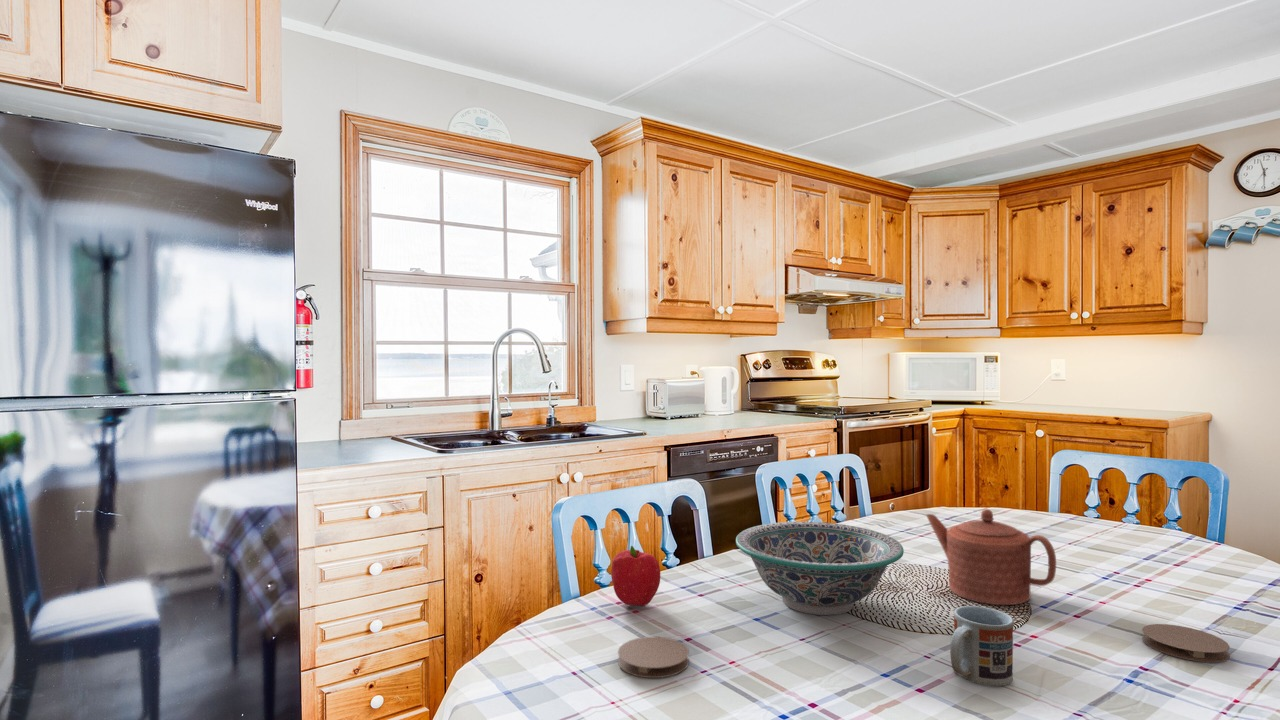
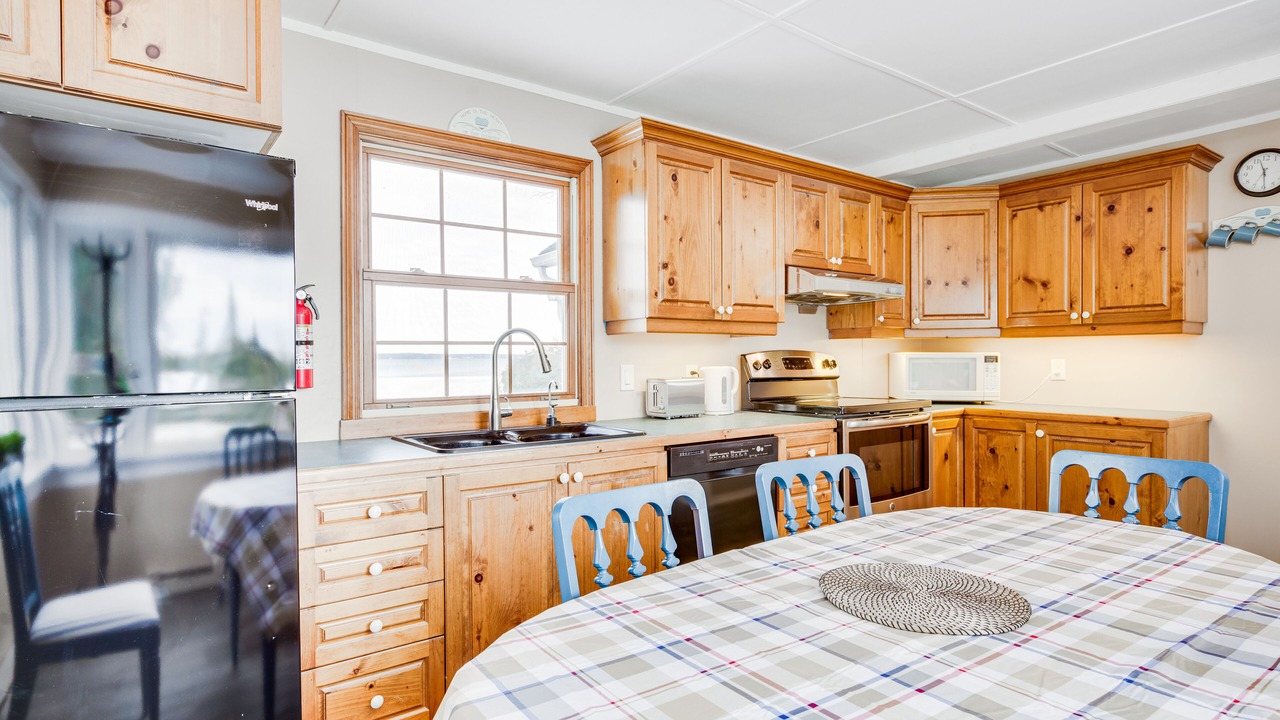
- fruit (636, 575)
- decorative bowl (817, 571)
- coaster (1184, 642)
- cup (977, 646)
- teapot (987, 550)
- coaster (653, 656)
